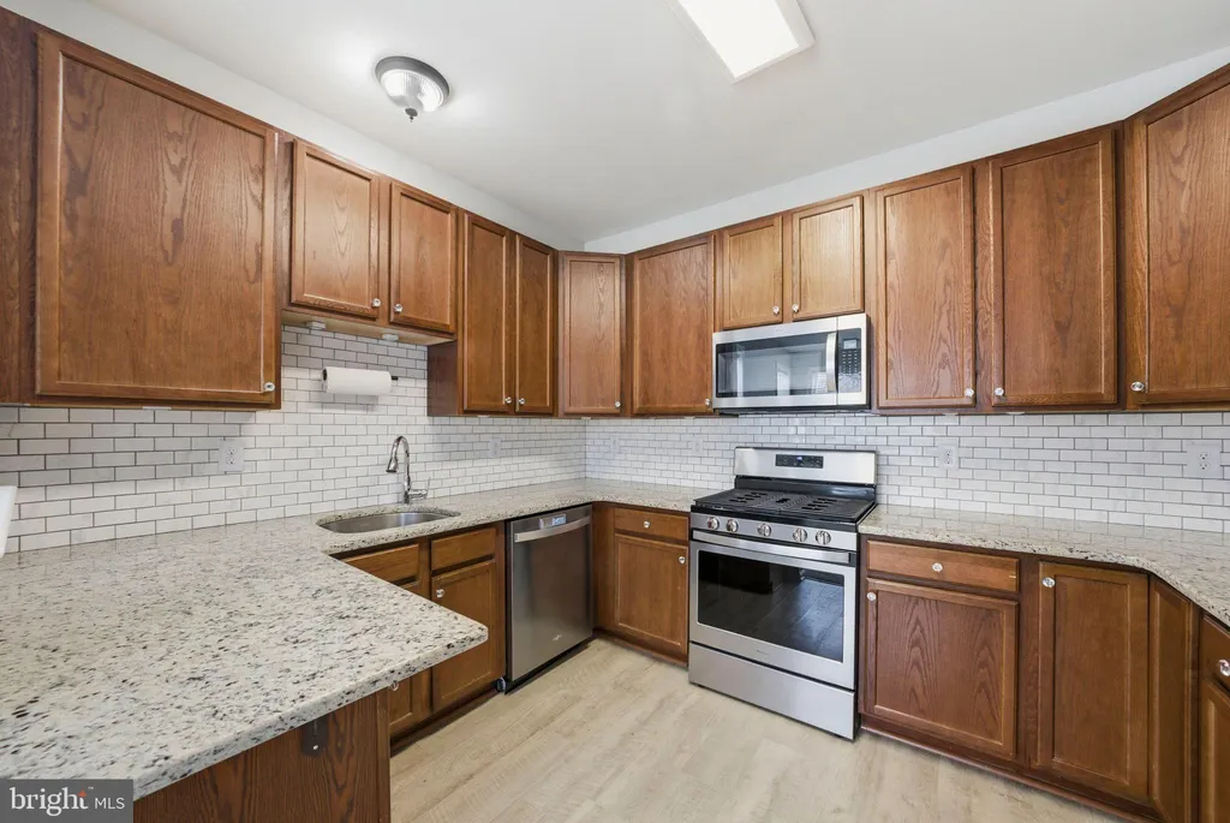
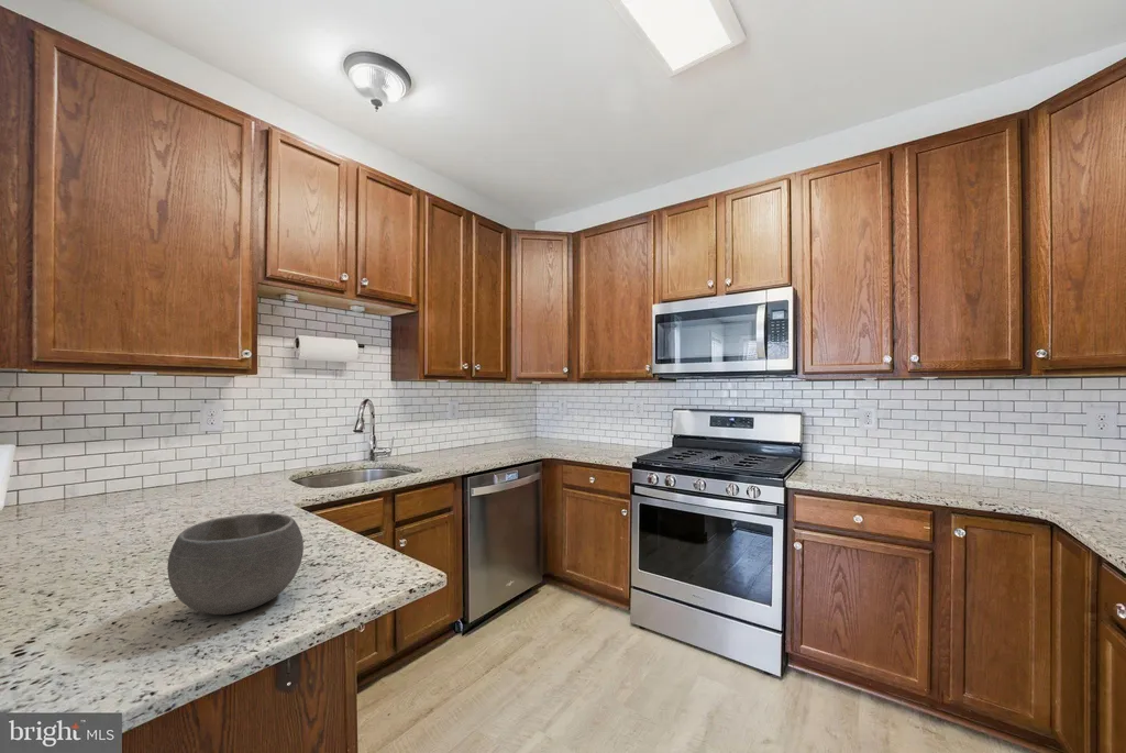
+ bowl (240, 564)
